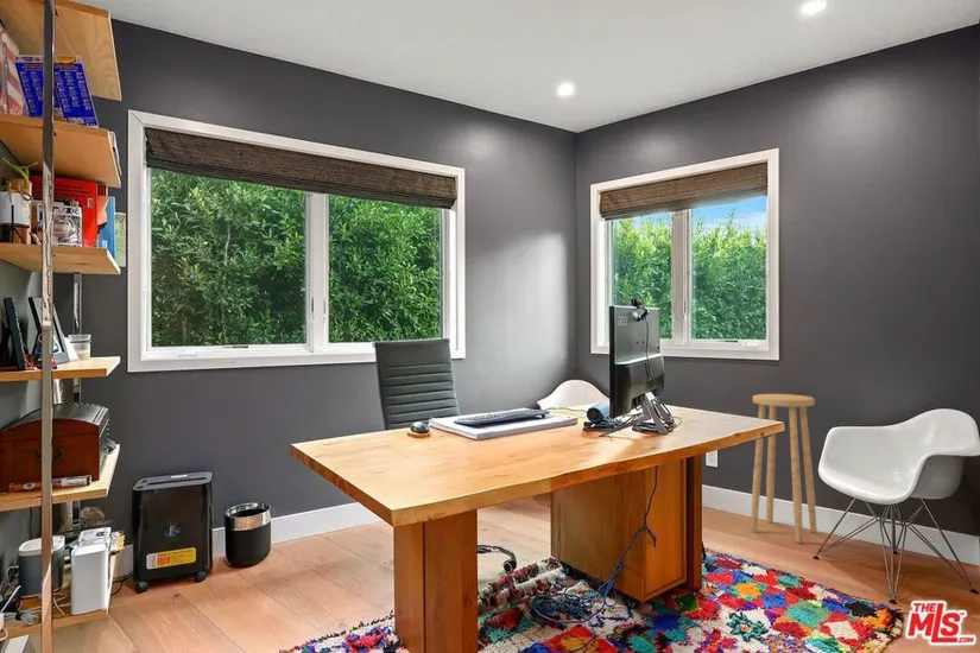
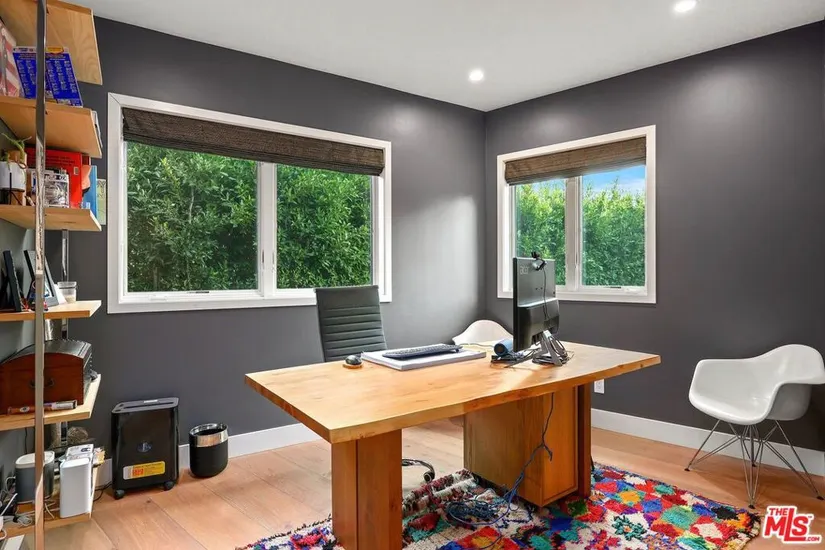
- stool (791, 464)
